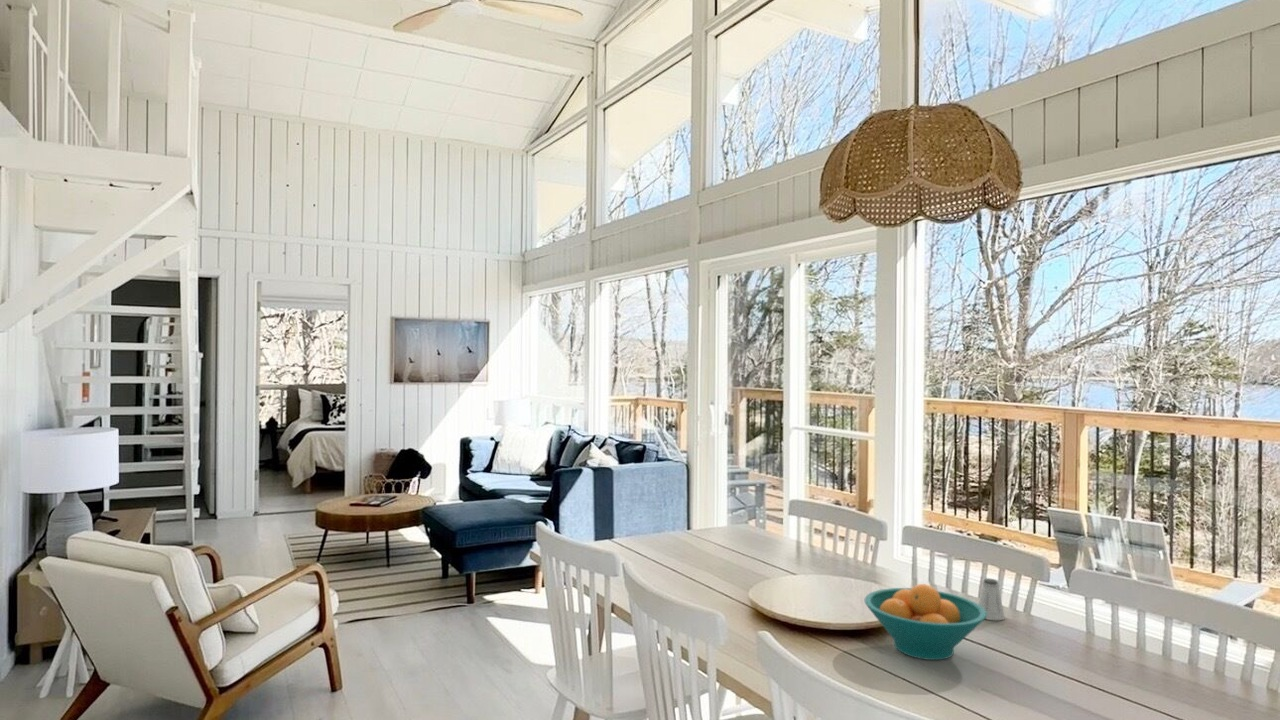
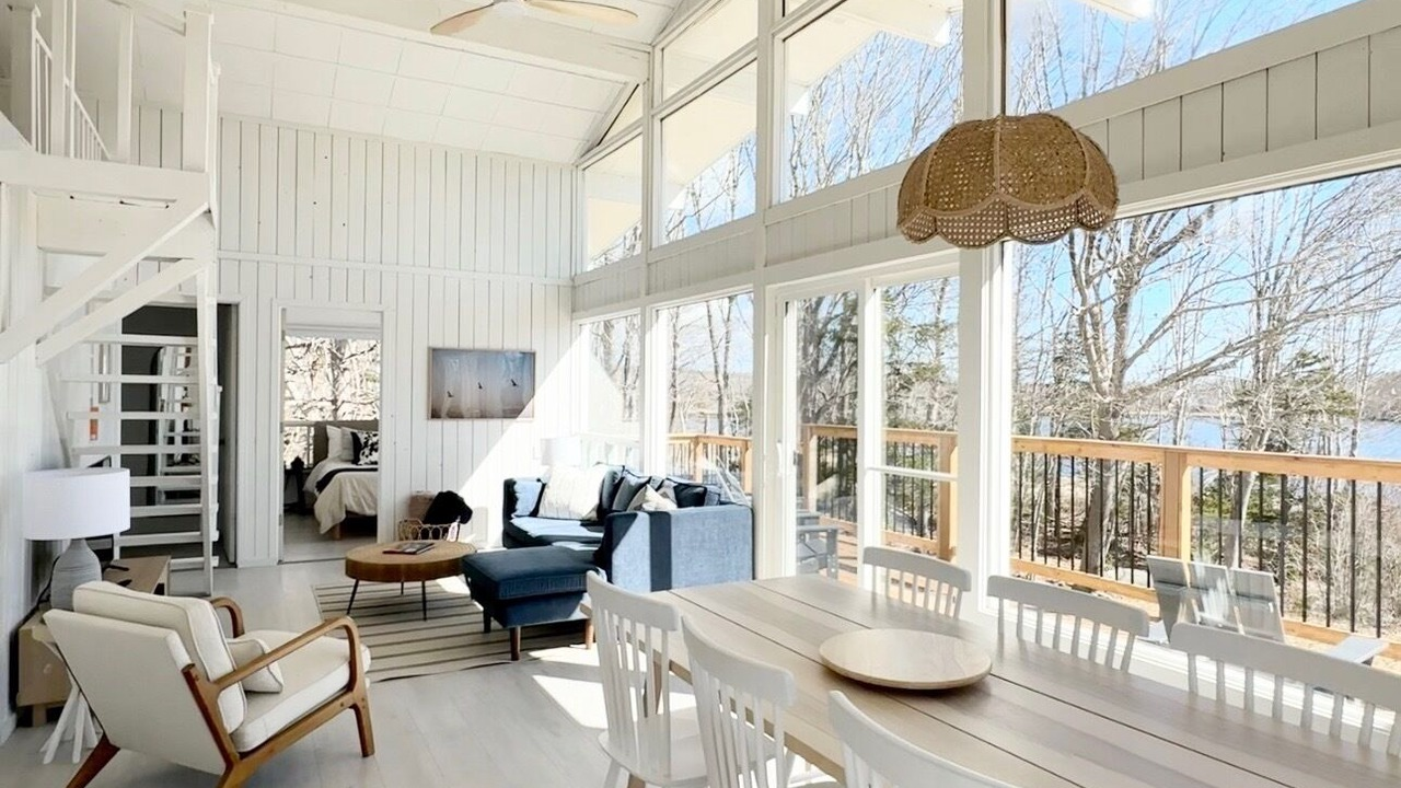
- saltshaker (990, 598)
- fruit bowl (923, 617)
